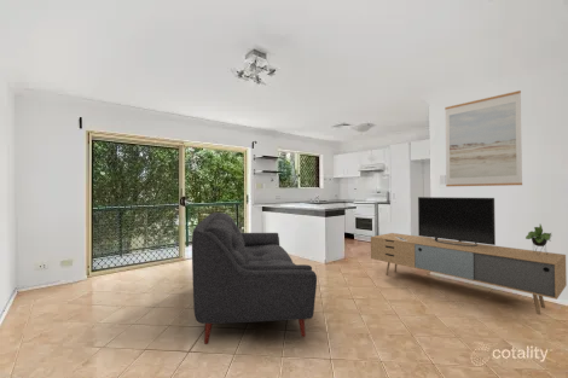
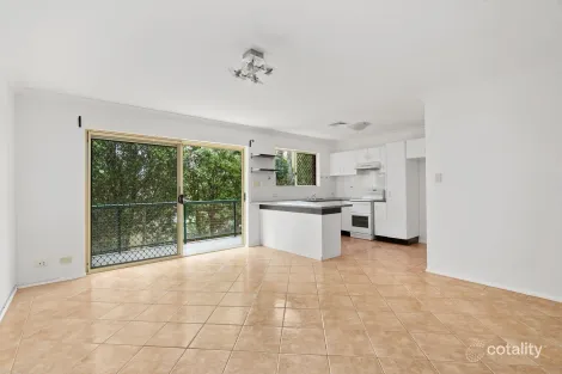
- wall art (480, 143)
- sofa (251, 257)
- media console (451, 243)
